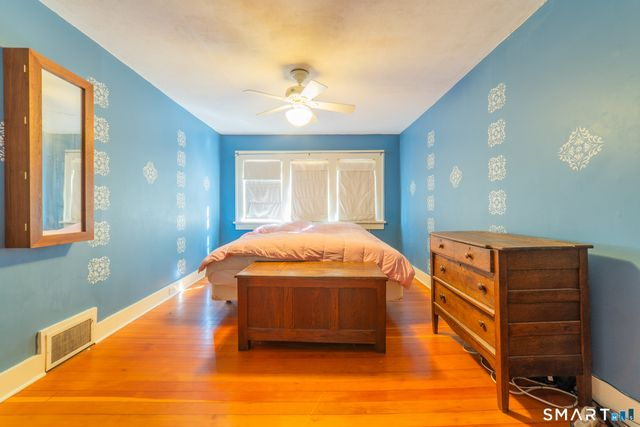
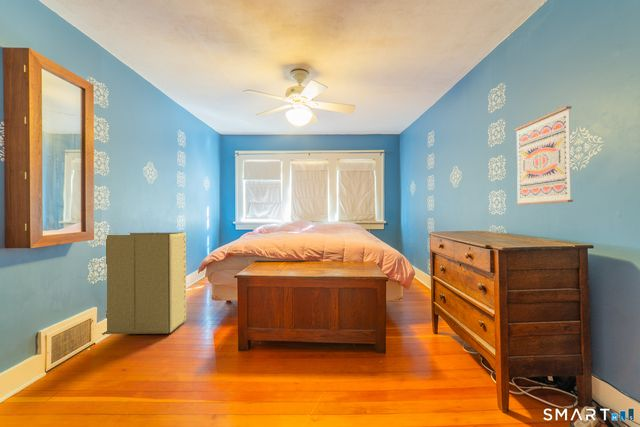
+ wall art (540, 161)
+ laundry hamper (145, 280)
